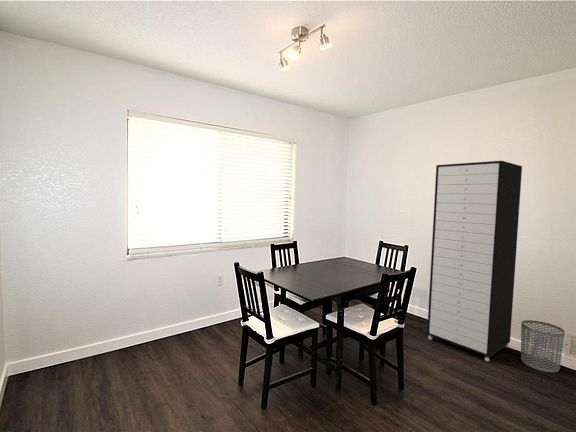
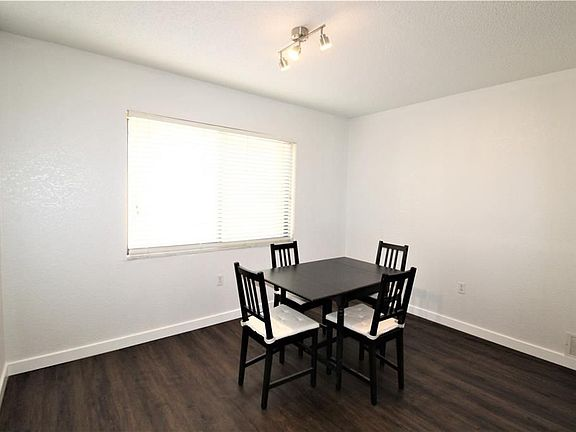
- waste bin (540, 345)
- storage cabinet (472, 255)
